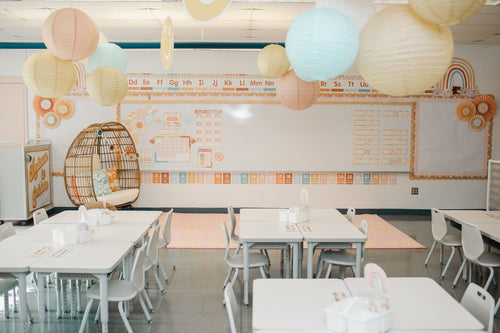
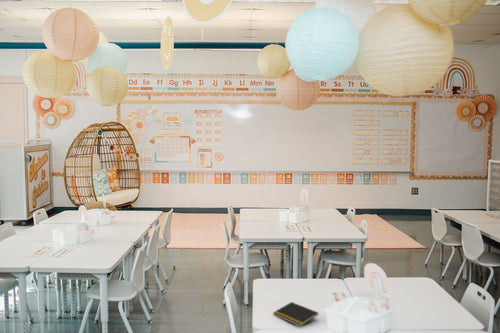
+ notepad (295, 313)
